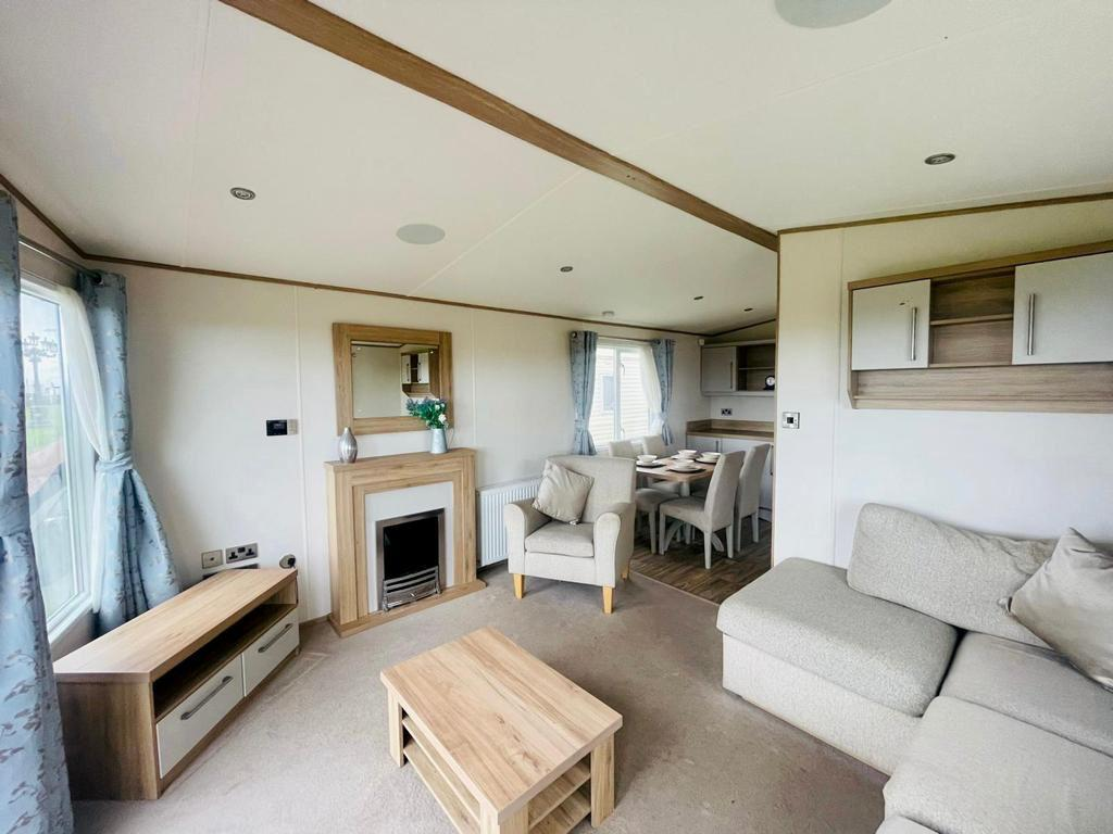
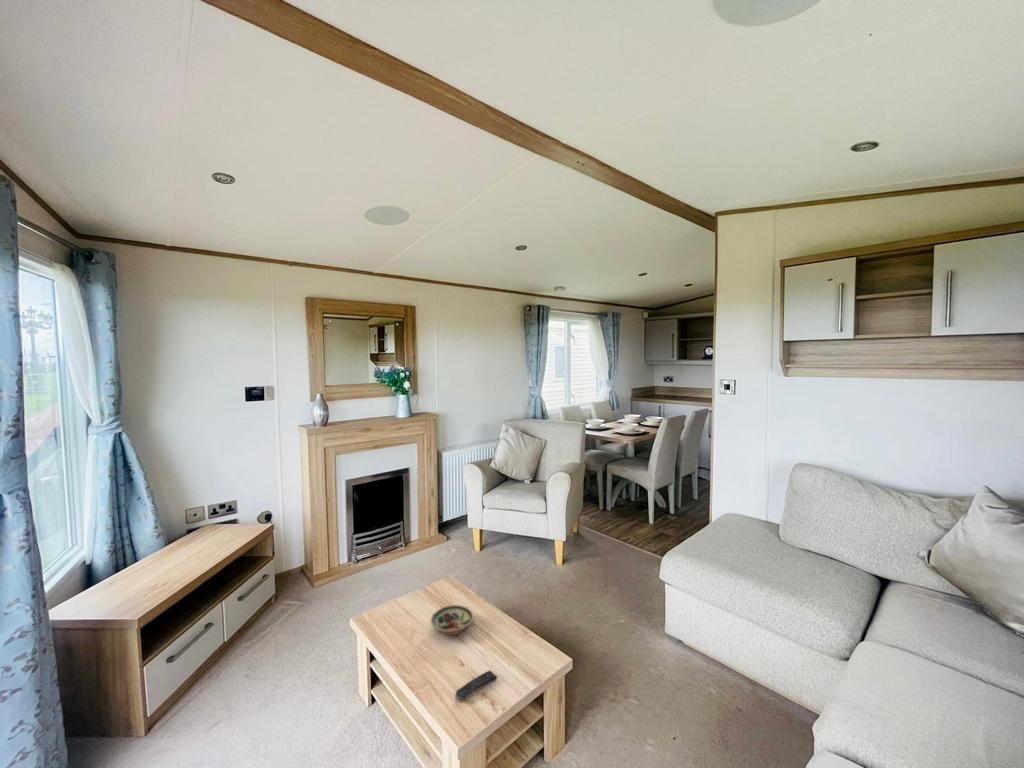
+ remote control (475, 685)
+ decorative bowl (452, 622)
